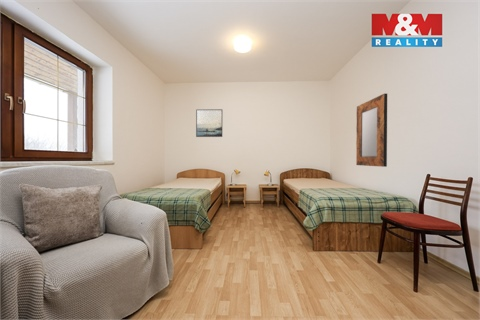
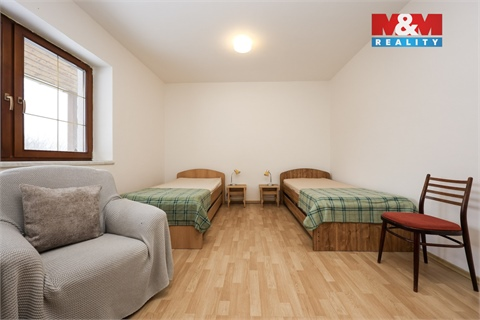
- home mirror (369, 133)
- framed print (209, 123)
